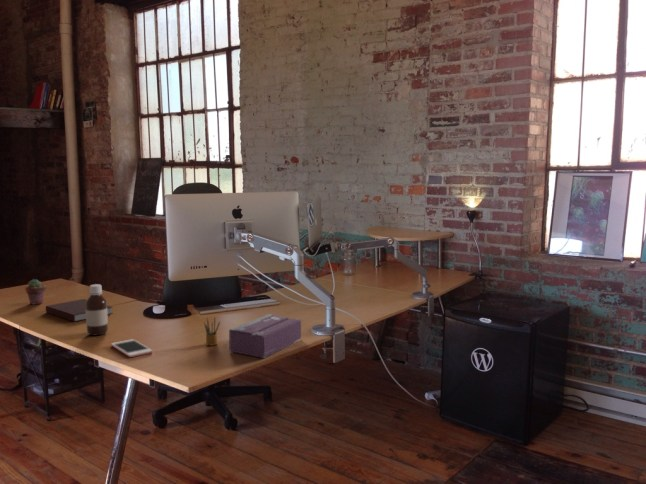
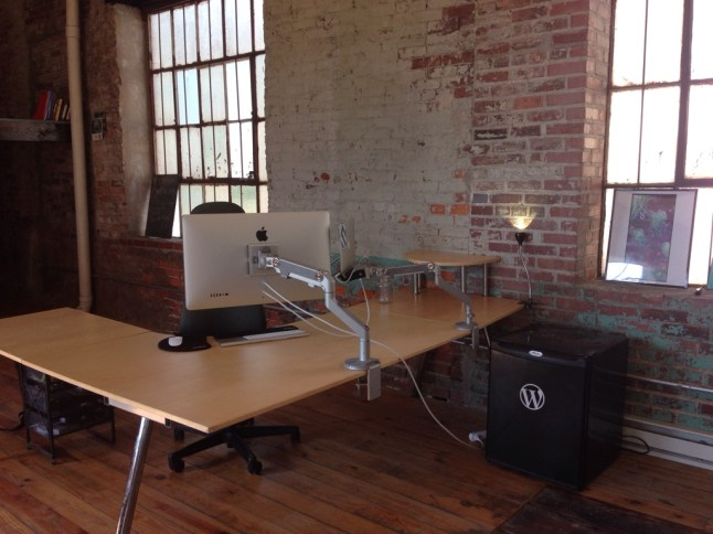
- pencil box (212, 331)
- bottle (96, 309)
- cell phone (131, 347)
- tissue box (266, 334)
- potted succulent (35, 291)
- notebook (79, 309)
